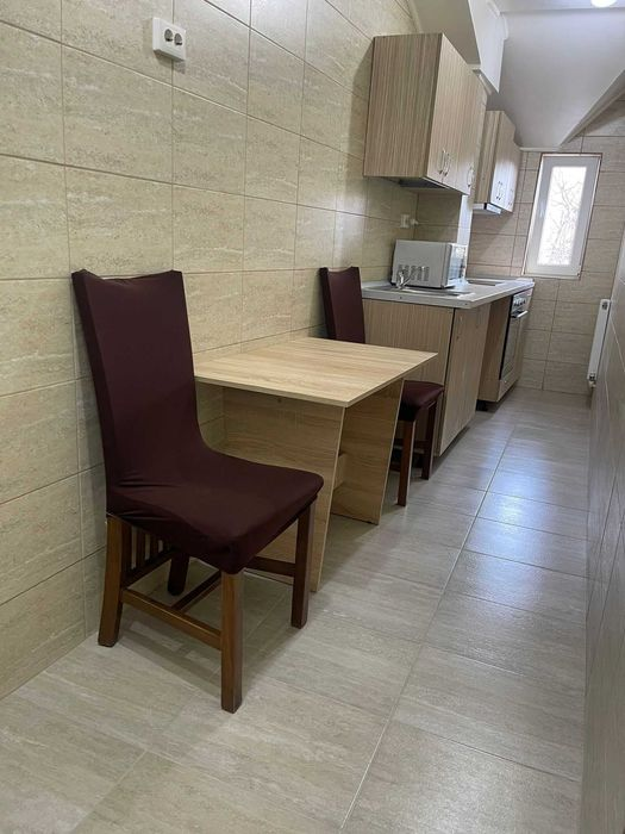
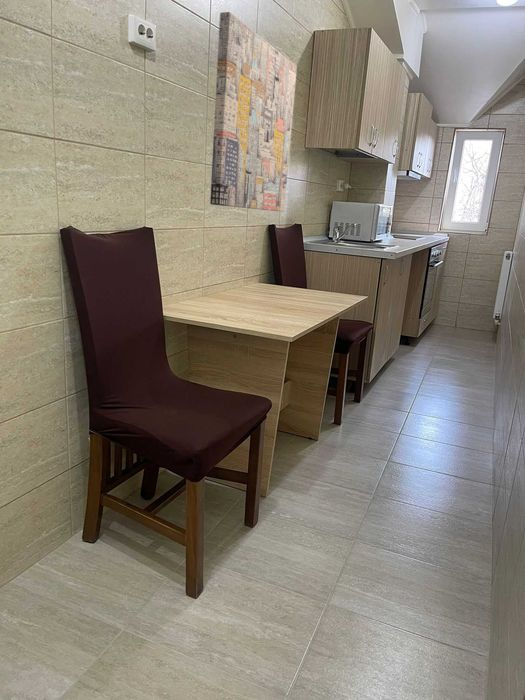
+ wall art (257, 128)
